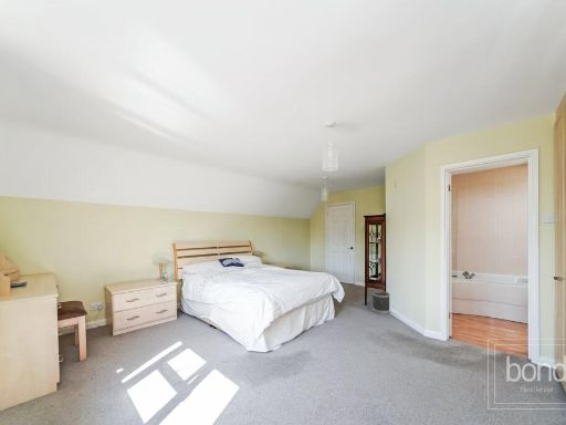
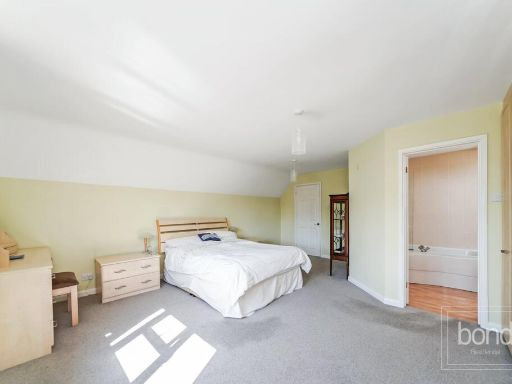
- wastebasket (380, 302)
